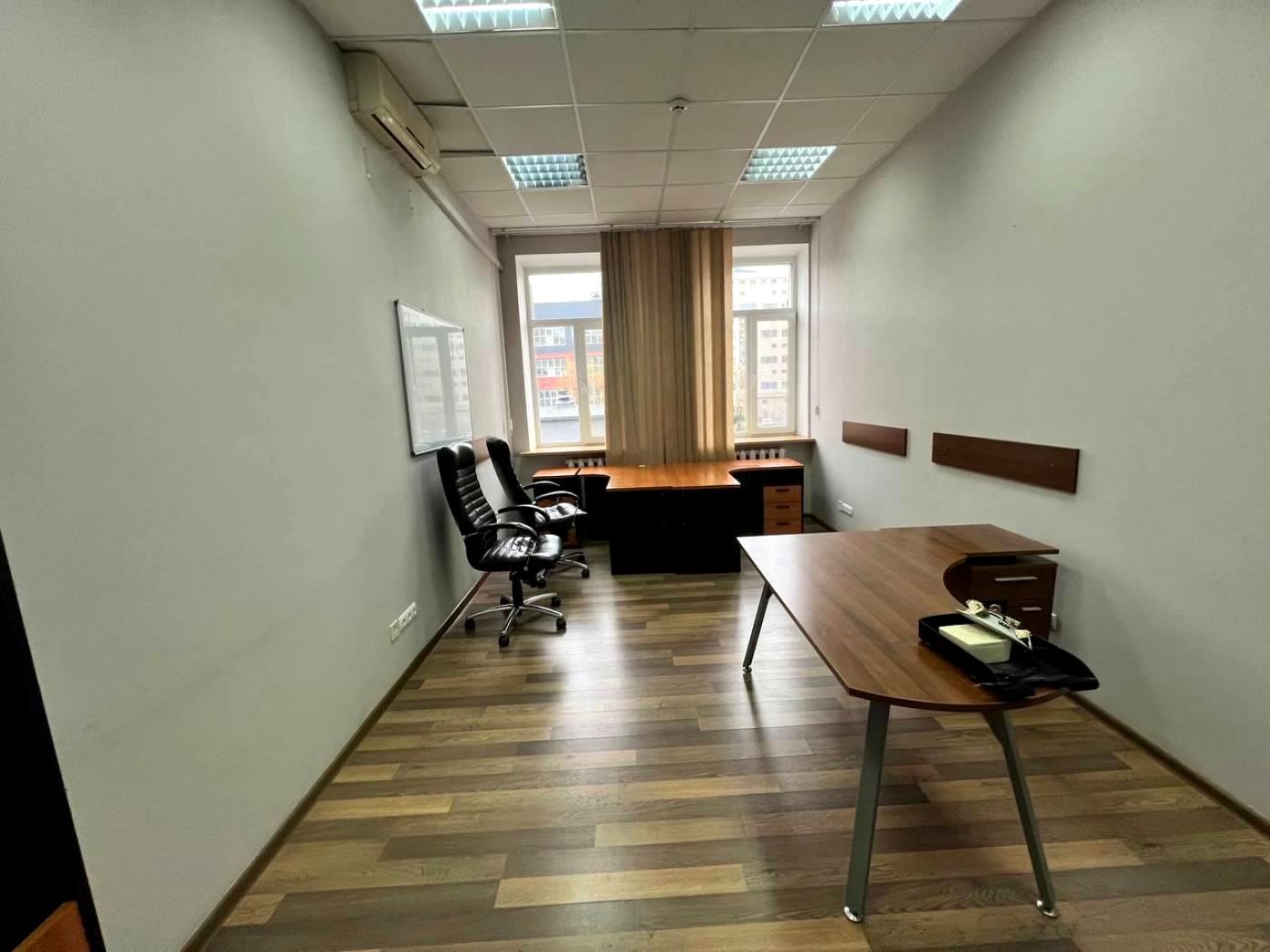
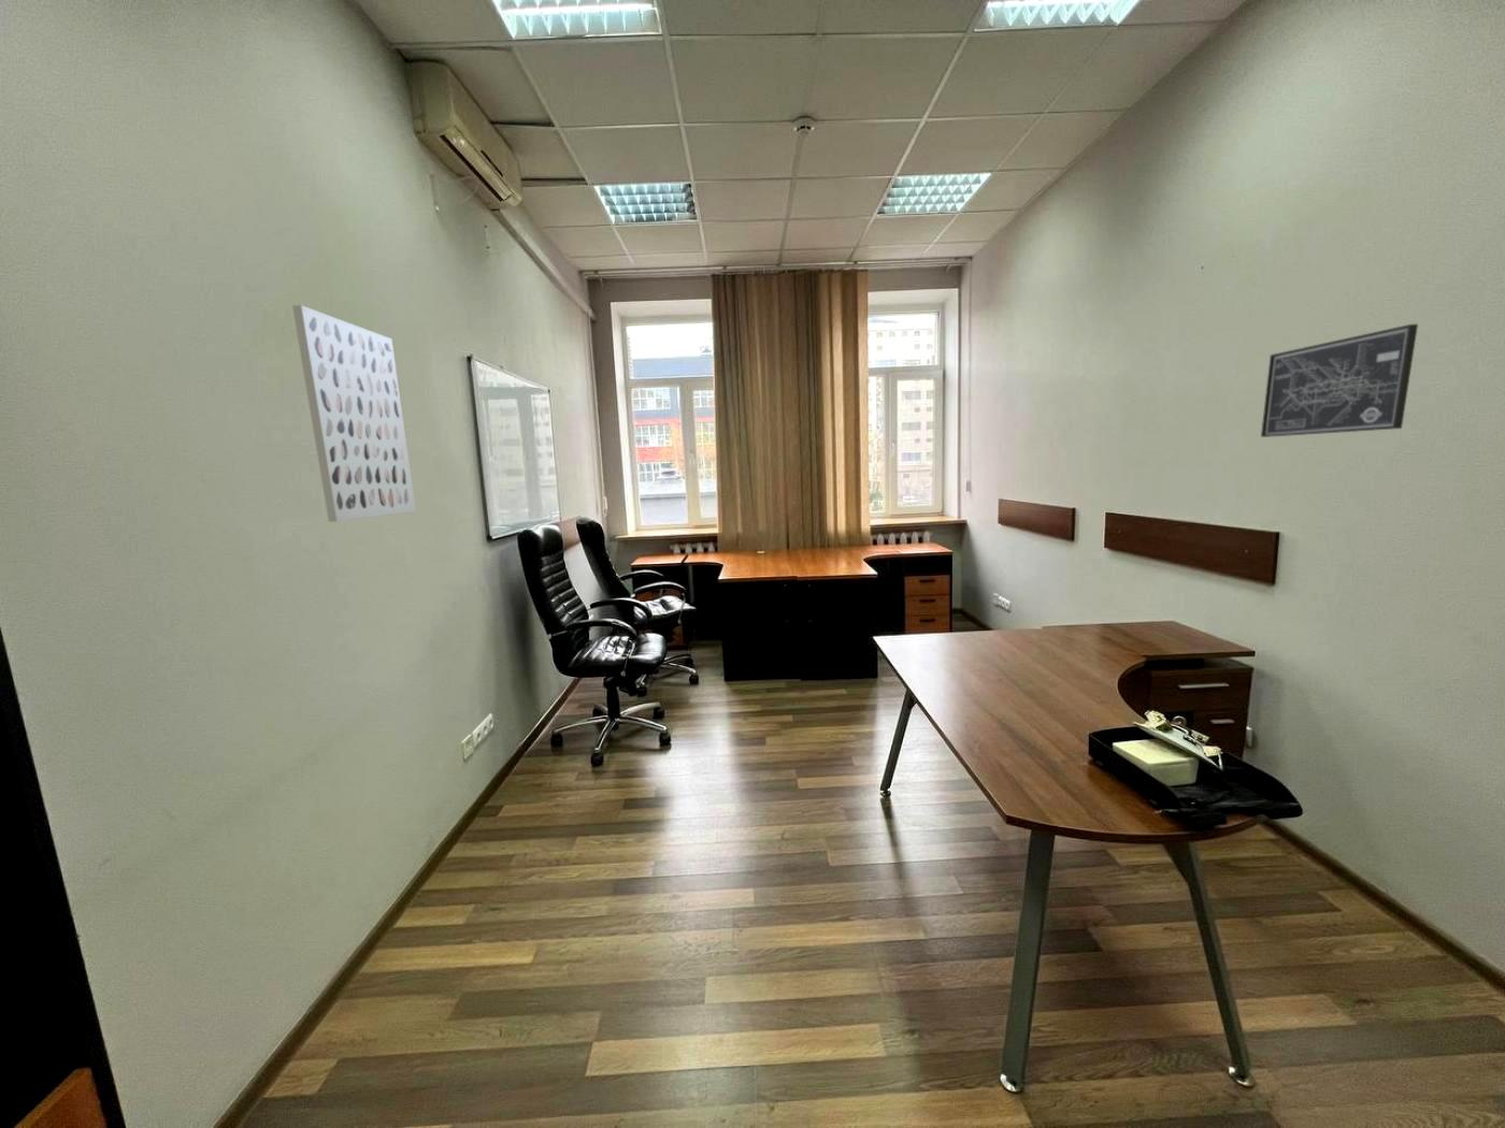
+ wall art (363, 422)
+ wall art (1328, 387)
